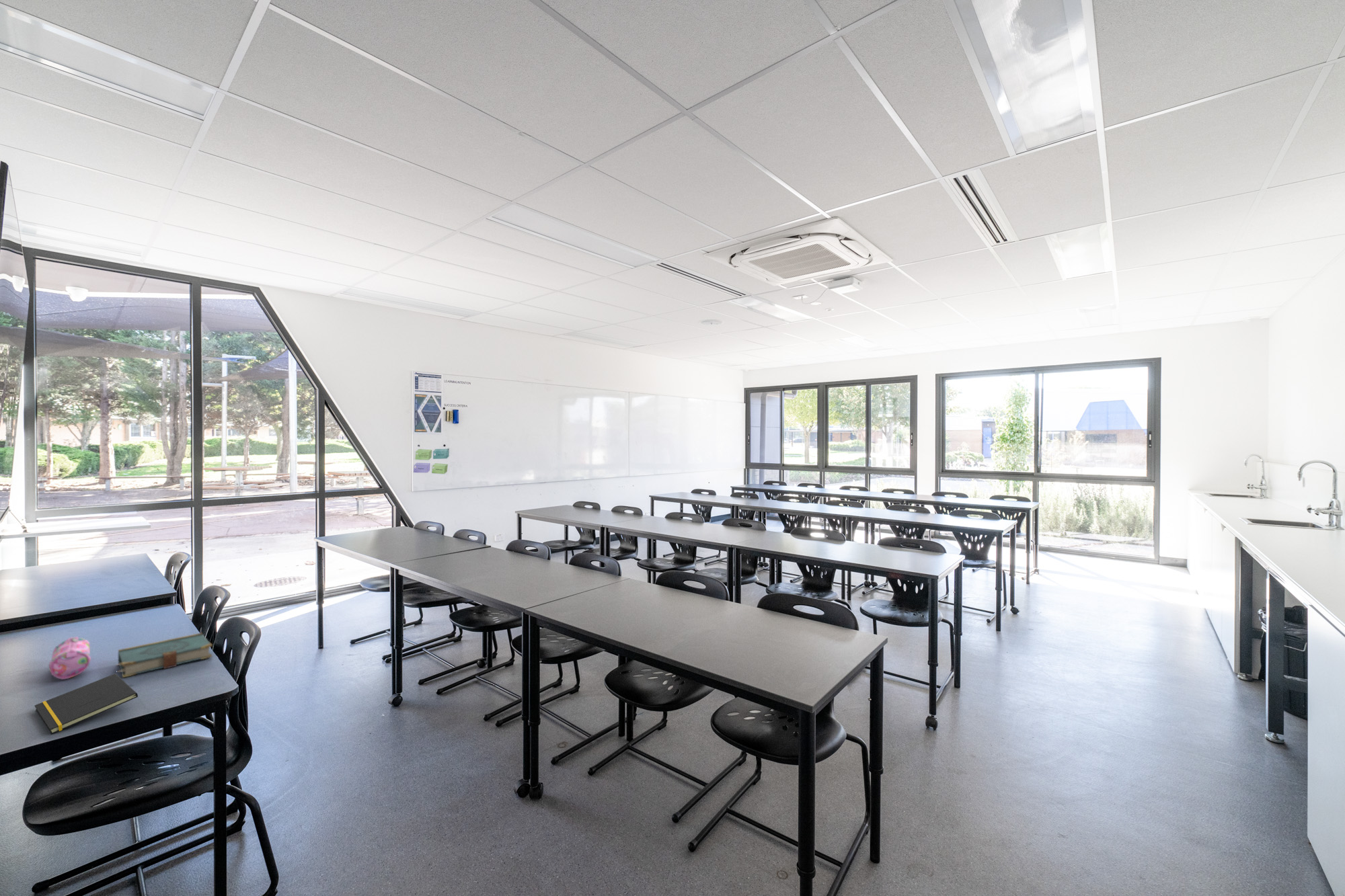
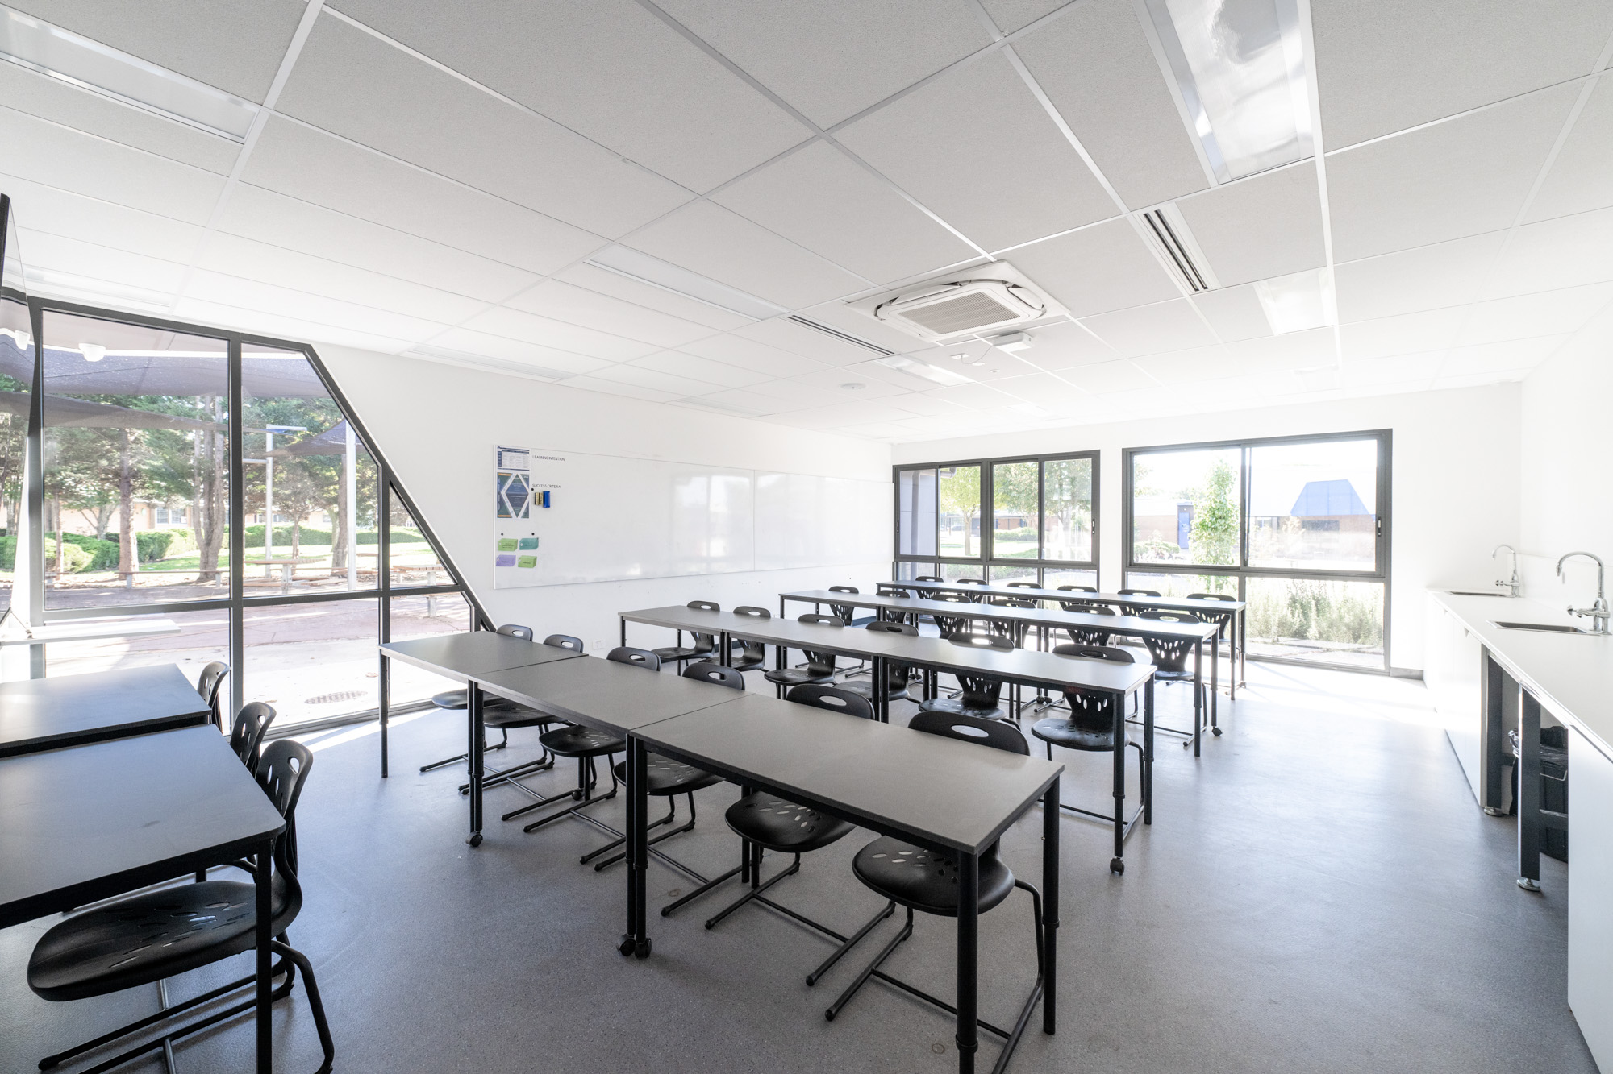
- pencil case (71, 657)
- book (163, 653)
- notepad (86, 701)
